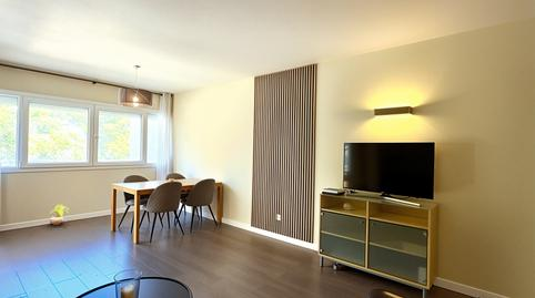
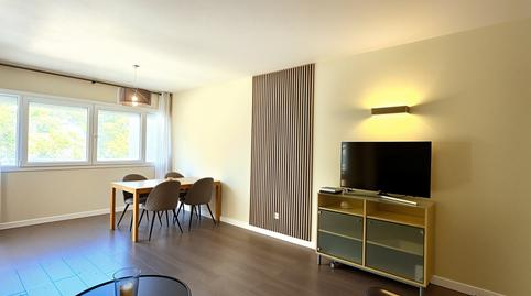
- potted plant (59, 214)
